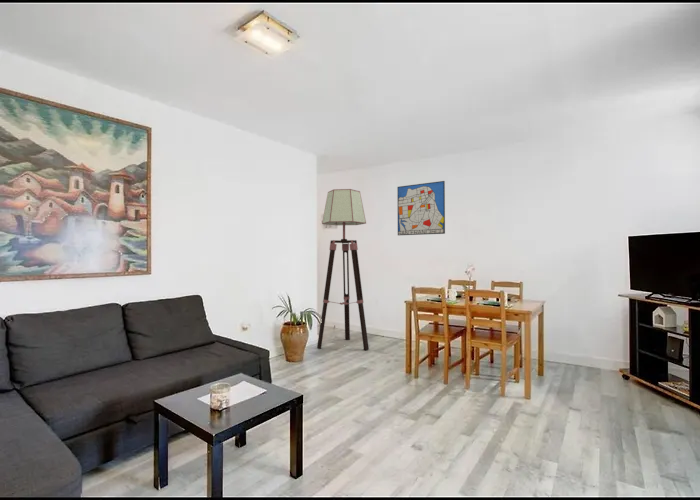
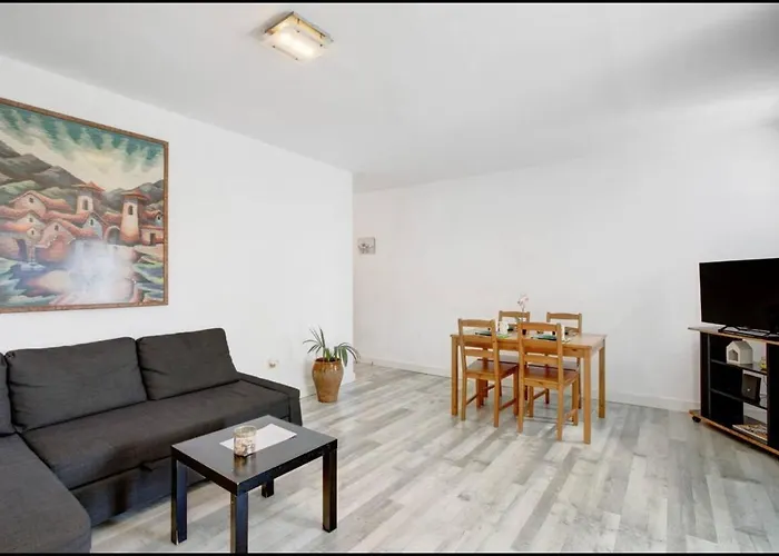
- wall art (420, 209)
- floor lamp (347, 267)
